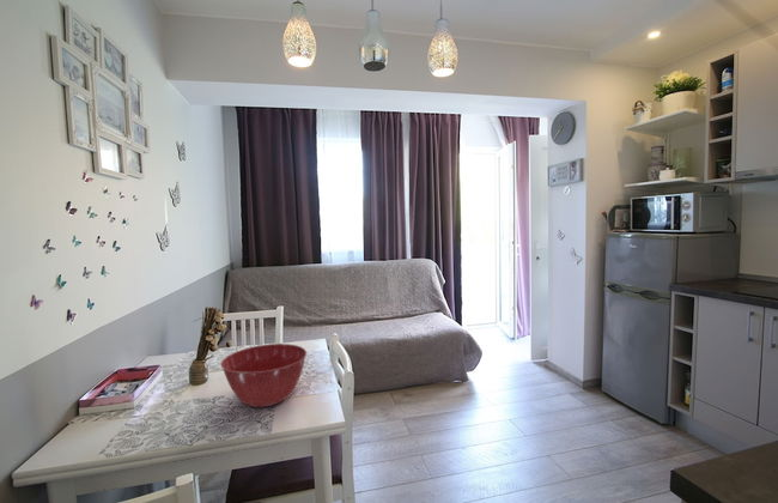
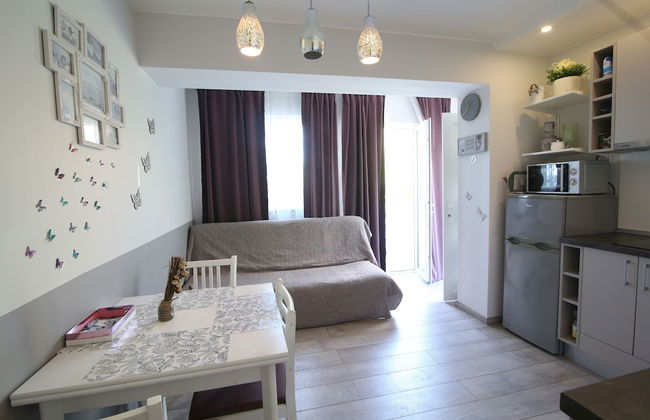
- mixing bowl (266, 376)
